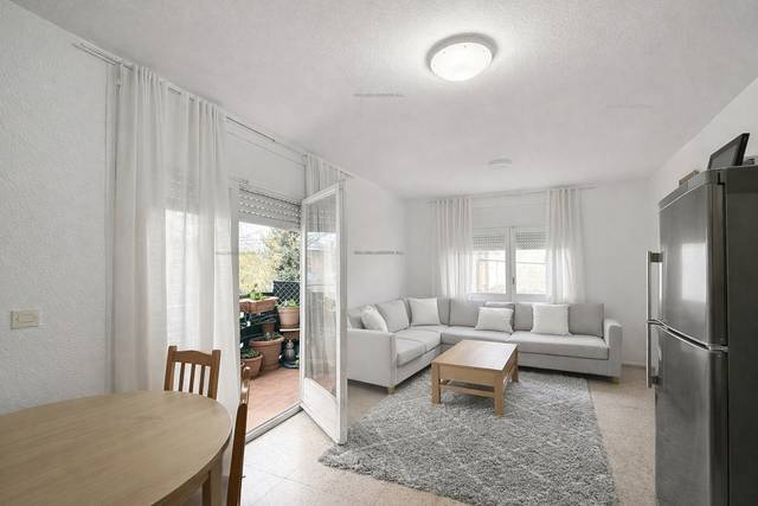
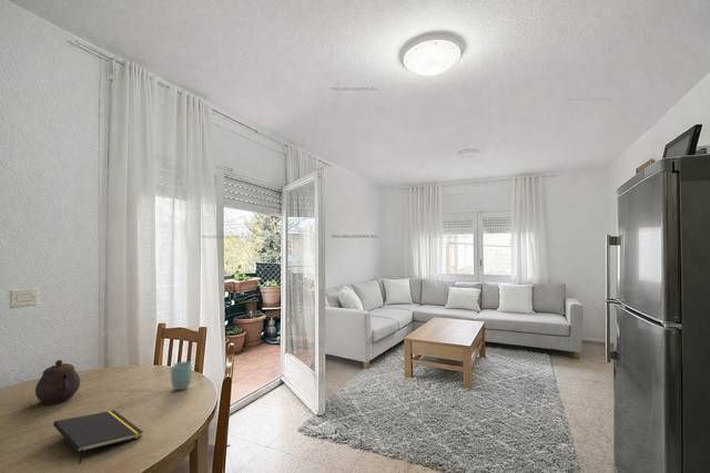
+ cup (181, 376)
+ teapot (58, 379)
+ notepad (98, 429)
